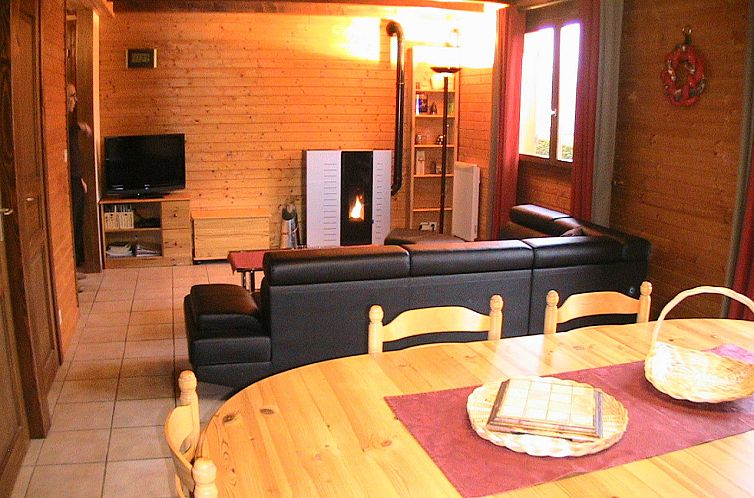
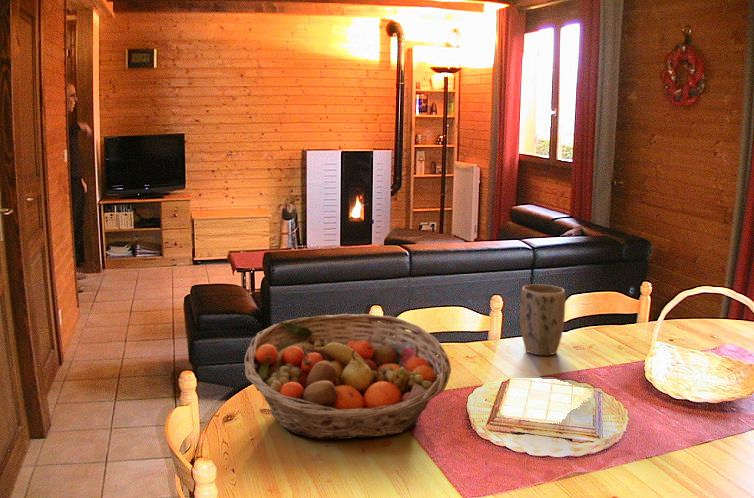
+ plant pot (542, 320)
+ fruit basket (347, 373)
